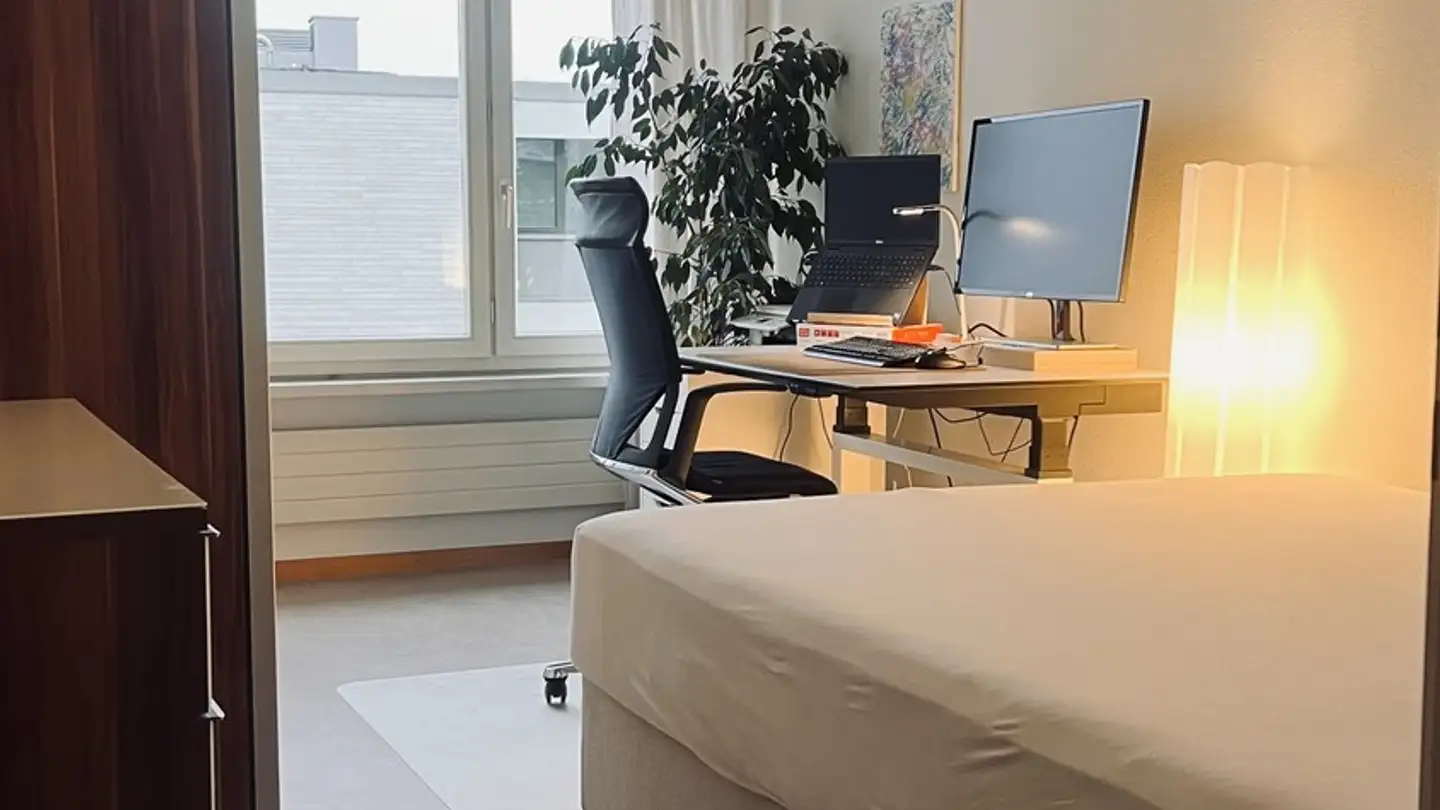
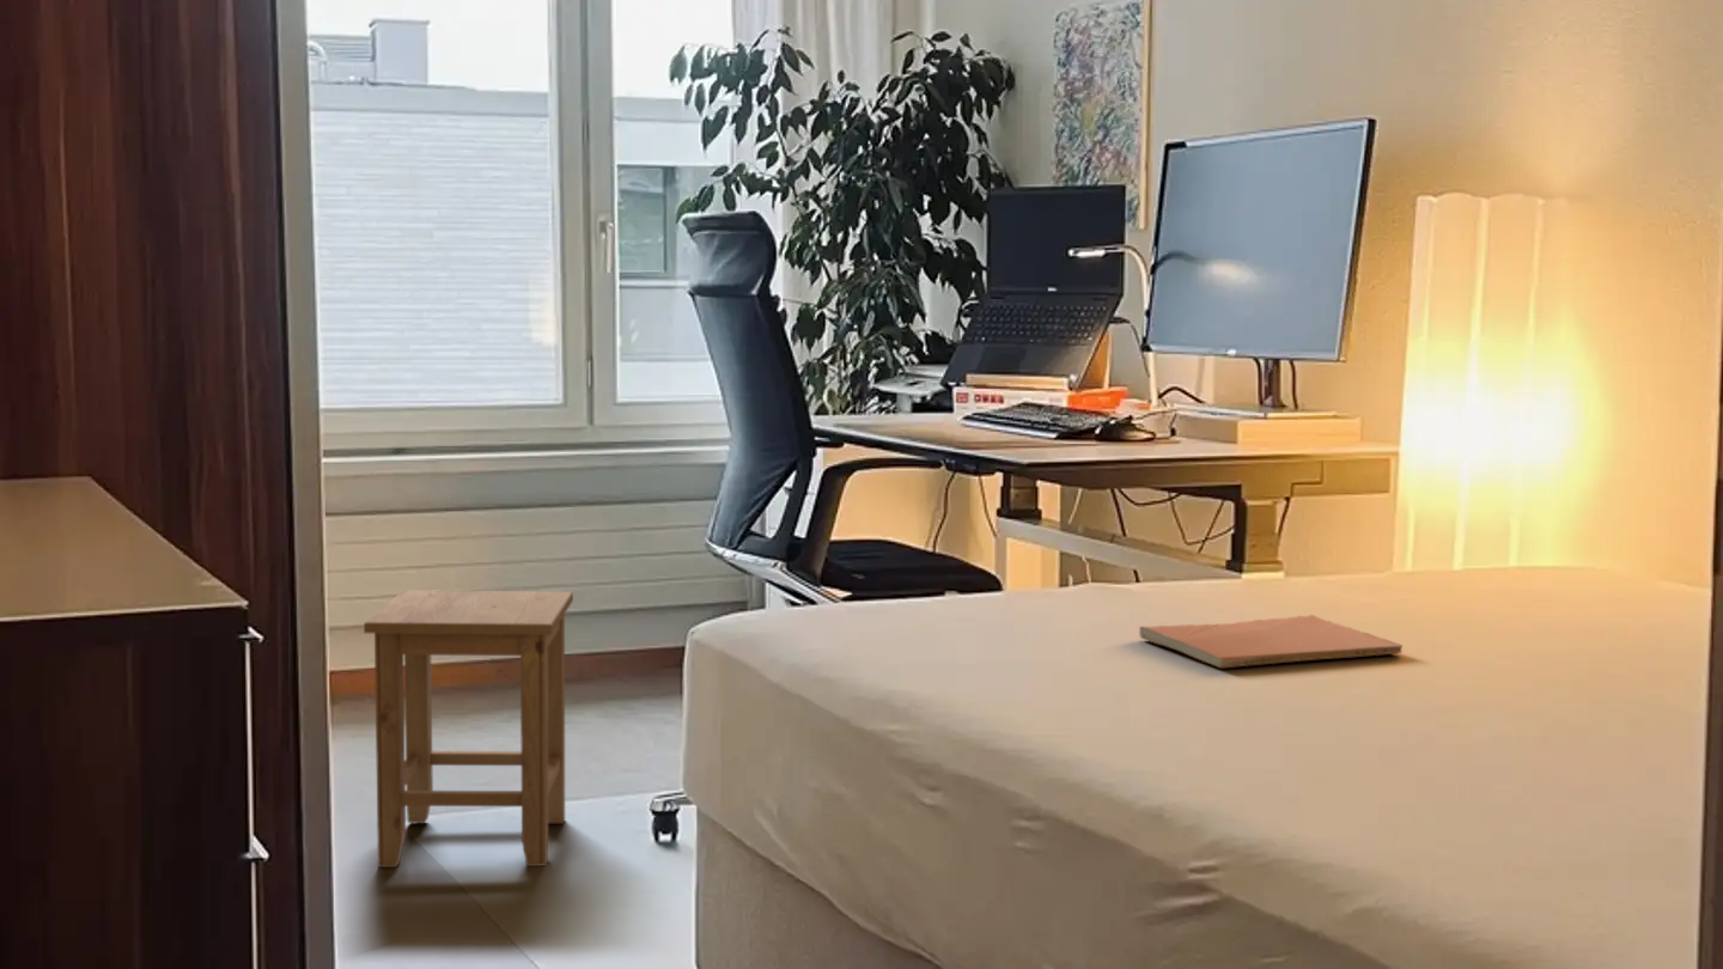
+ book (1270, 639)
+ stool (474, 751)
